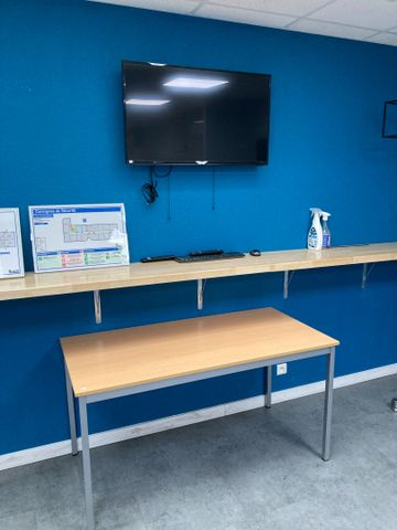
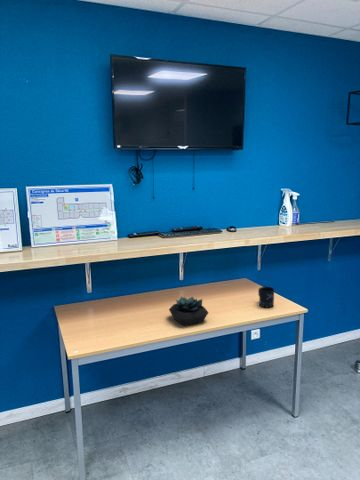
+ succulent plant (188, 309)
+ mug (264, 296)
